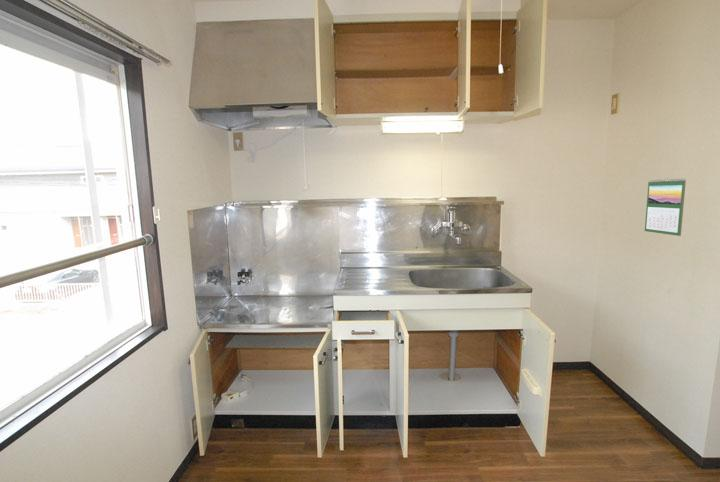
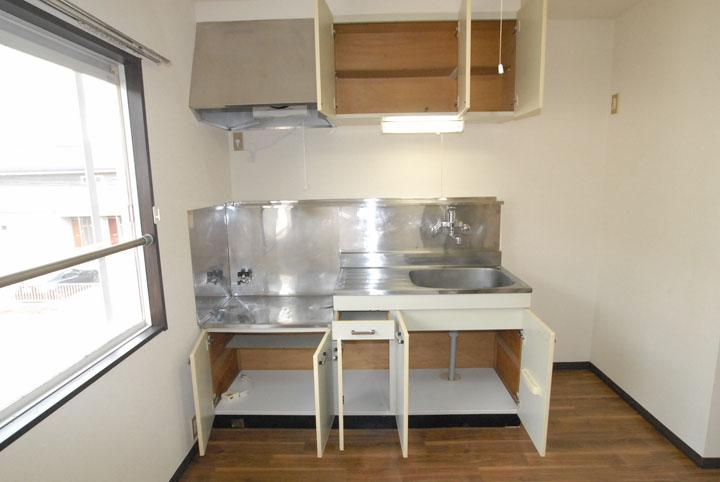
- calendar (663, 206)
